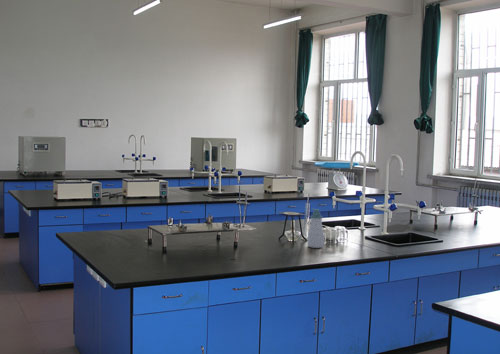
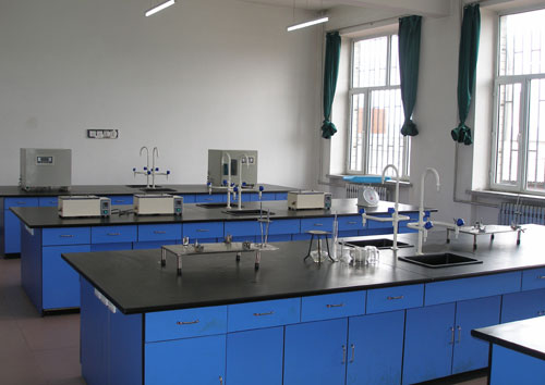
- soap bottle (316, 228)
